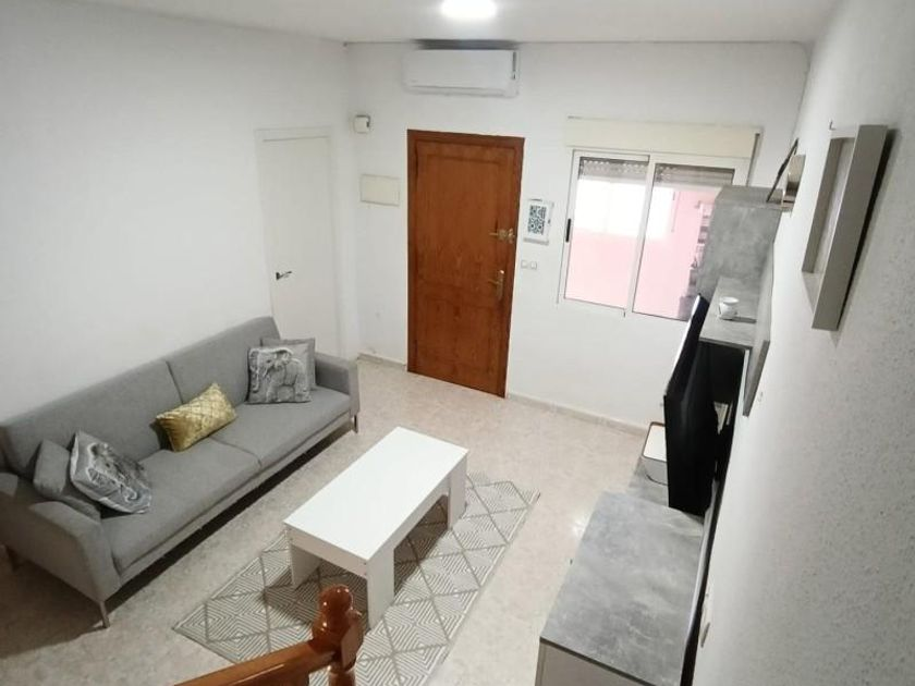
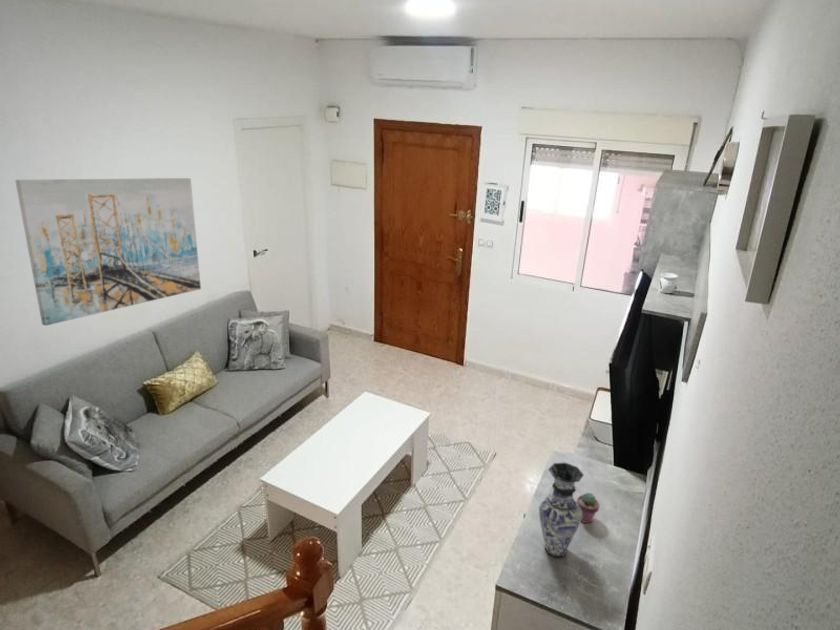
+ wall art (124, 244)
+ vase (560, 511)
+ potted succulent (587, 506)
